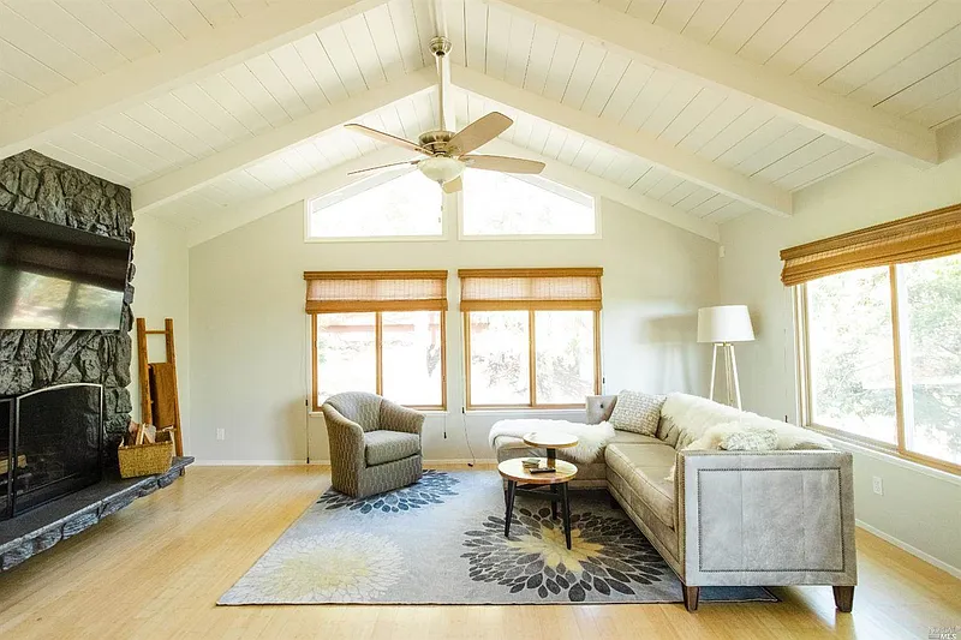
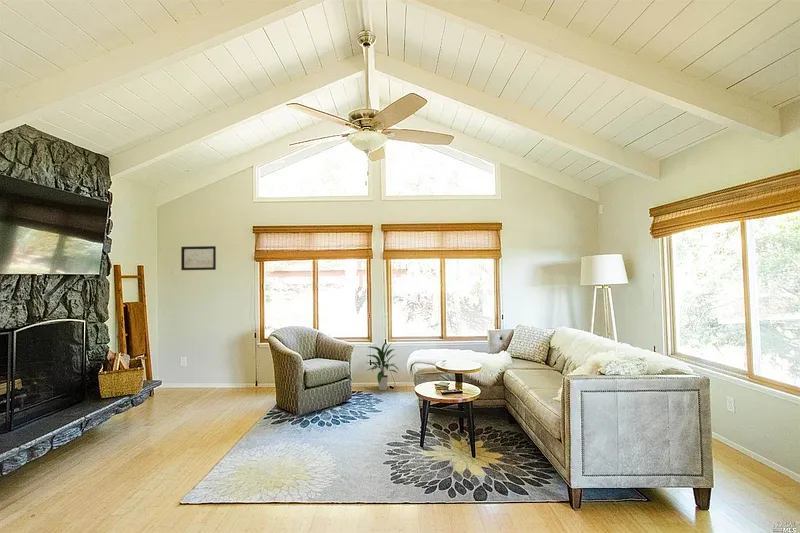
+ indoor plant (381, 366)
+ wall art (198, 258)
